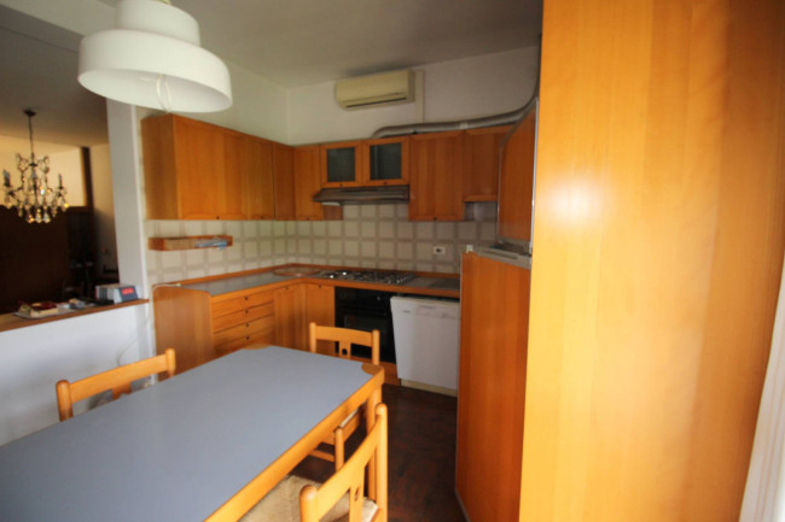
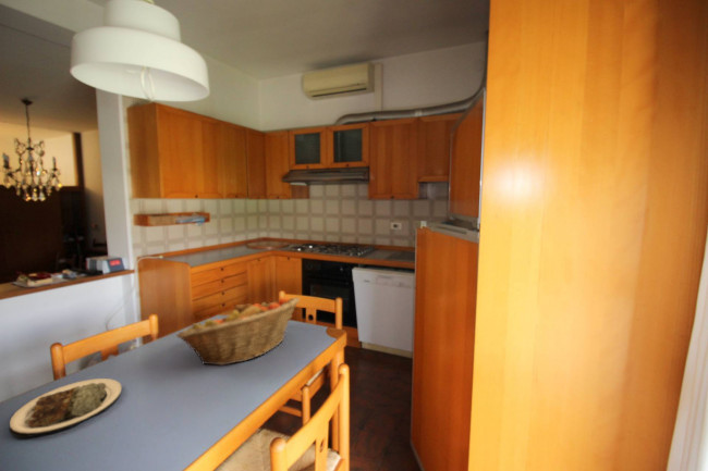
+ plate (70, 401)
+ fruit basket (244, 323)
